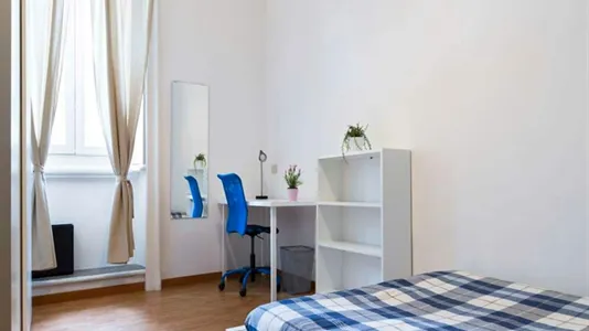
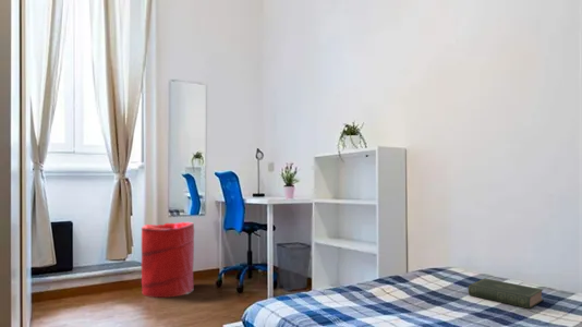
+ laundry hamper (168, 256)
+ book (505, 292)
